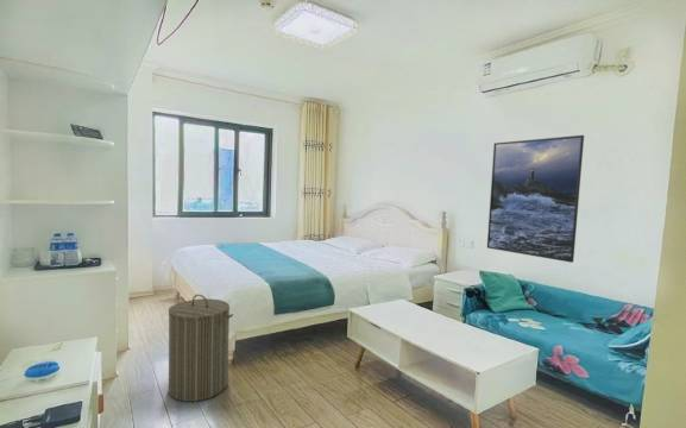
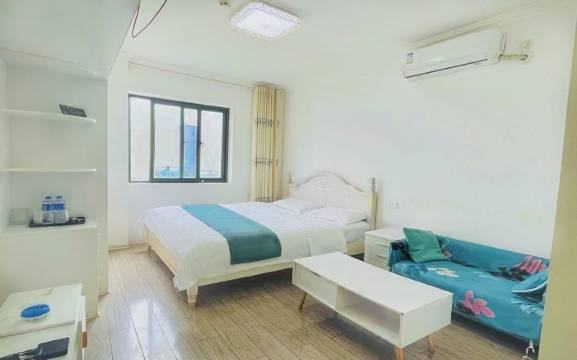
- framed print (530, 197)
- laundry hamper (200, 340)
